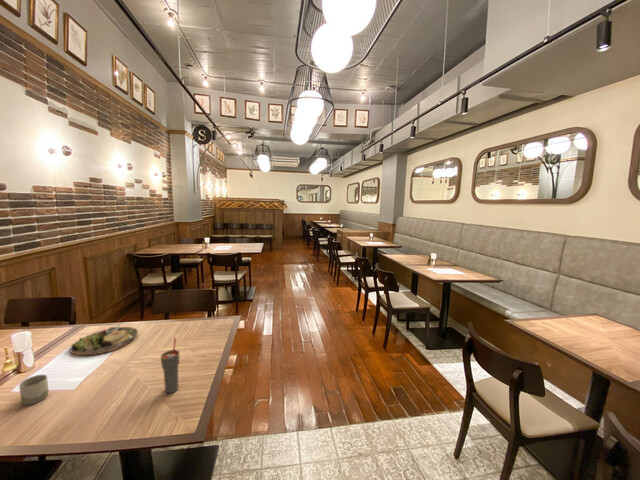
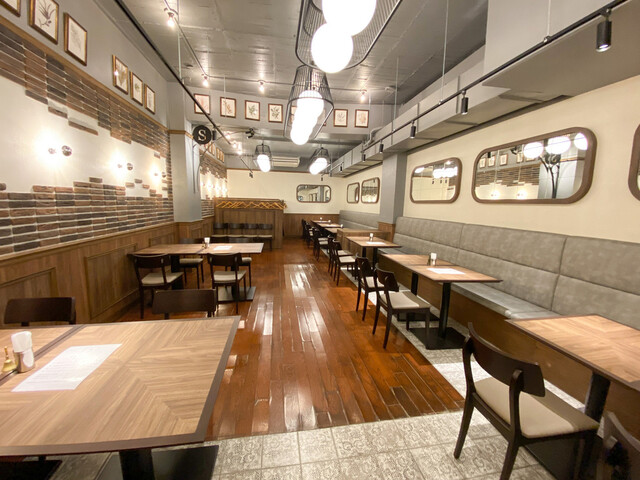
- cup (171, 365)
- cup (33, 388)
- dinner plate (106, 336)
